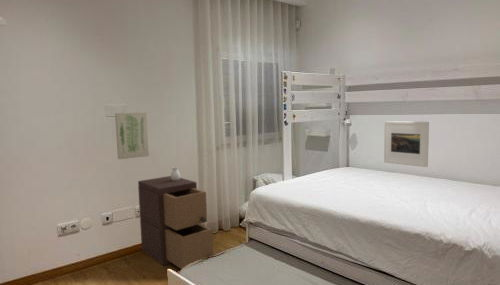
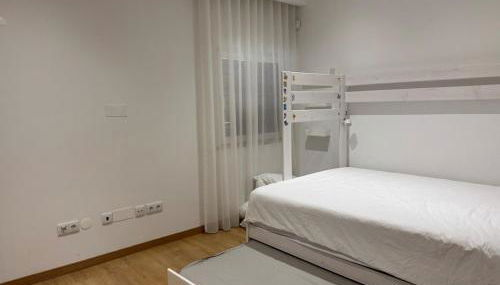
- wall art (132, 135)
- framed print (405, 143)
- storage cabinet (176, 214)
